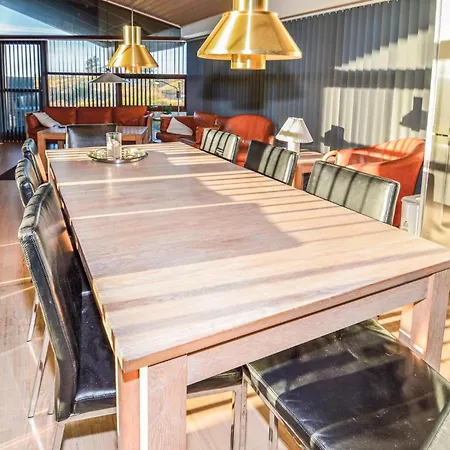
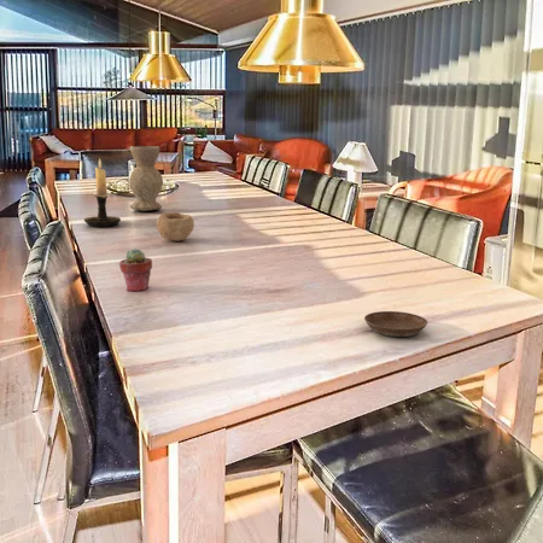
+ potted succulent (135, 269)
+ saucer (395, 325)
+ vase (145, 177)
+ bowl (175, 227)
+ candle holder (101, 191)
